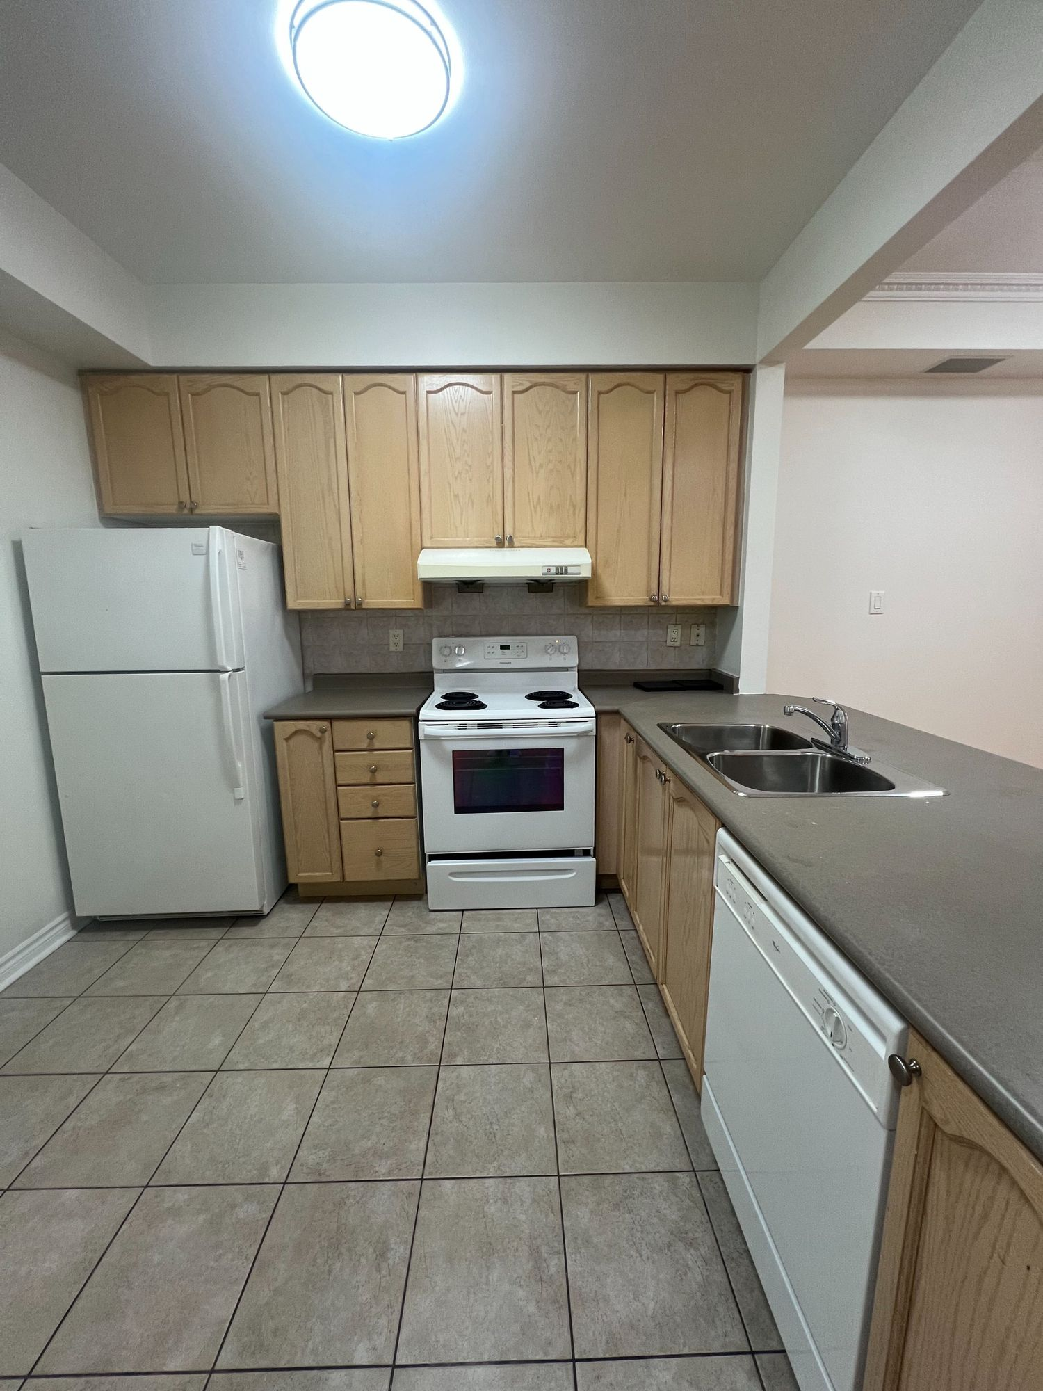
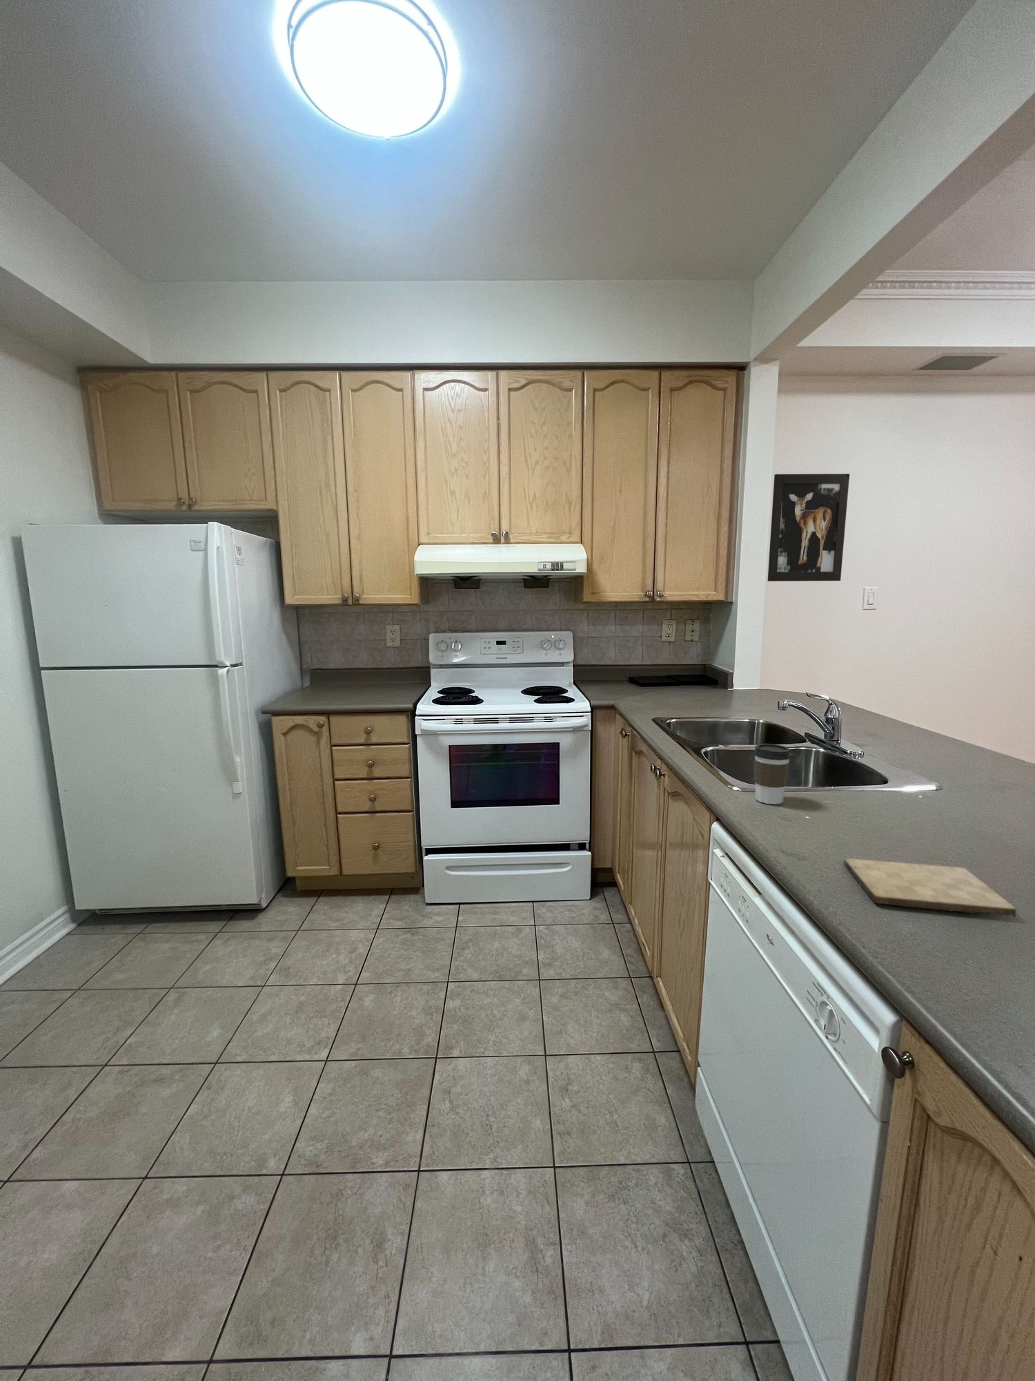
+ cutting board (922, 884)
+ coffee cup (771, 773)
+ wall art (808, 528)
